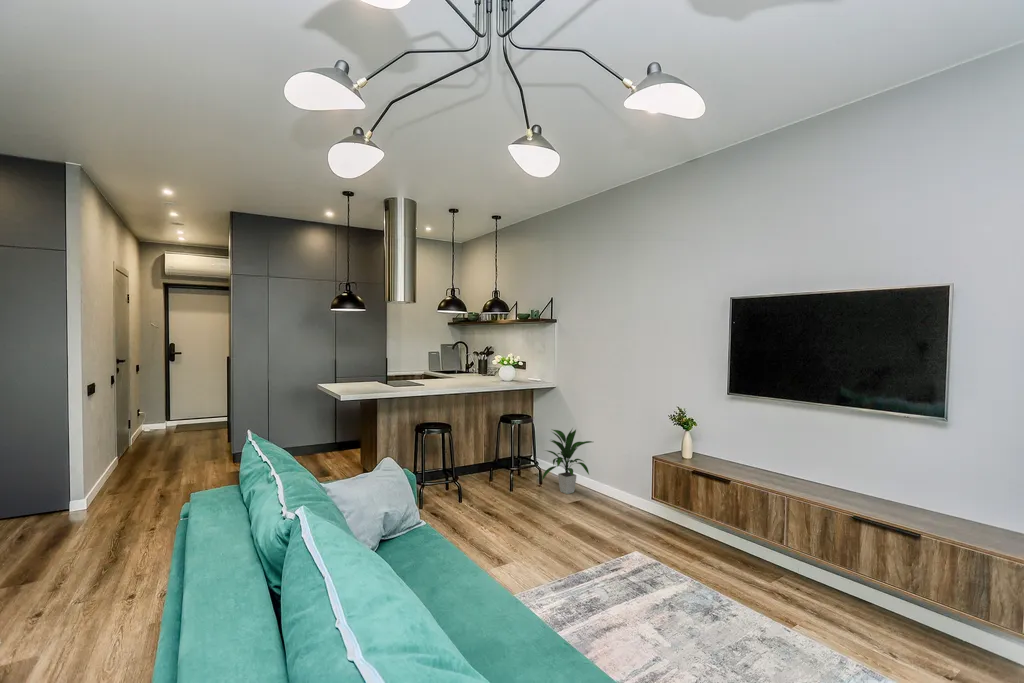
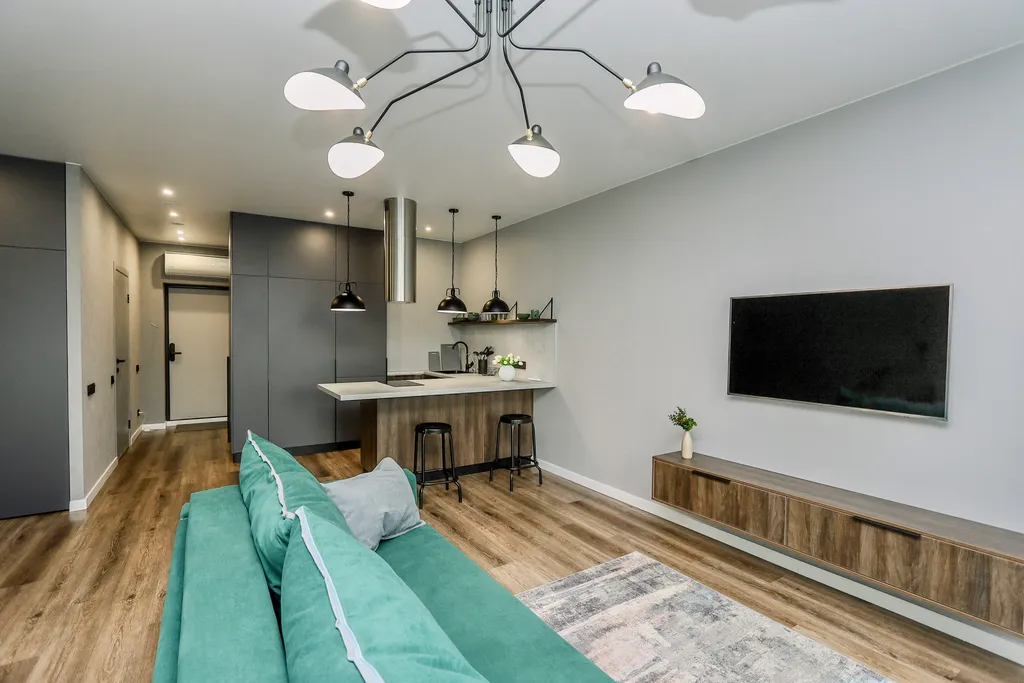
- indoor plant (564, 458)
